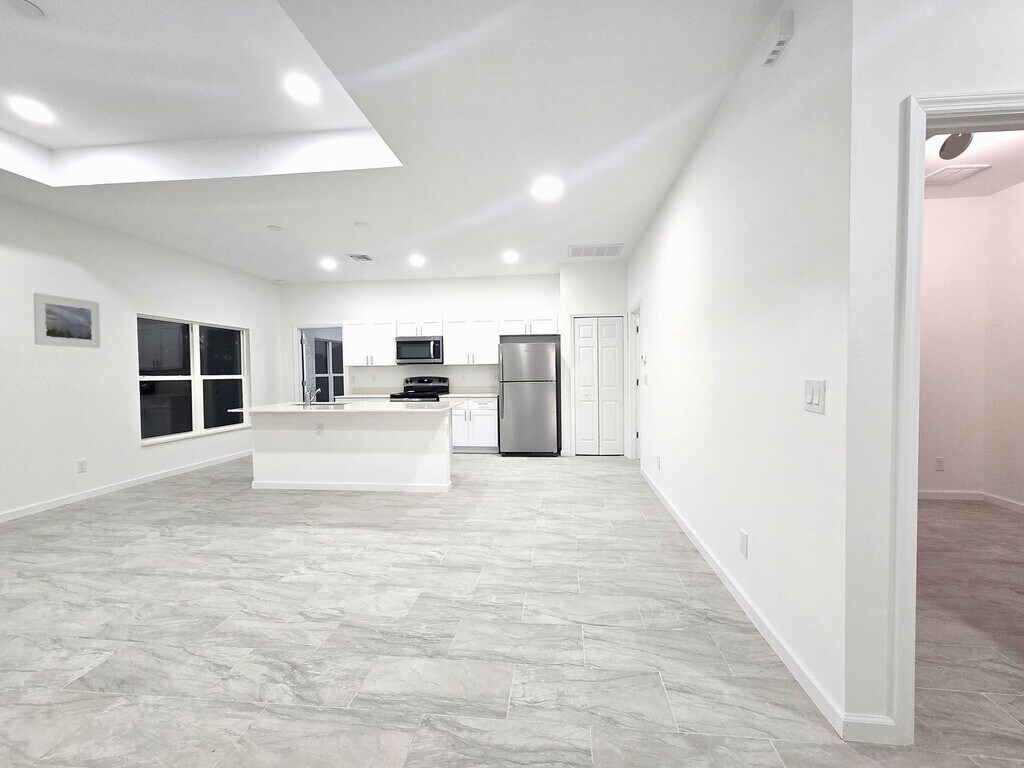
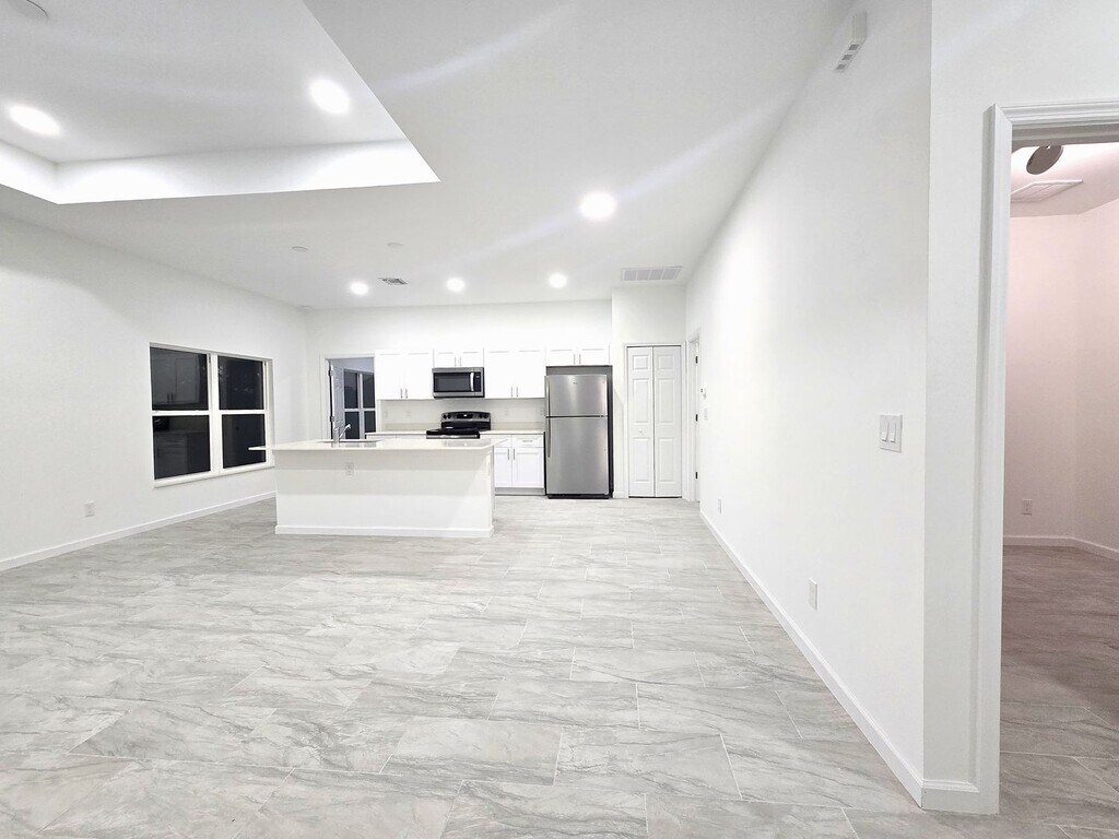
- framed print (68, 322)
